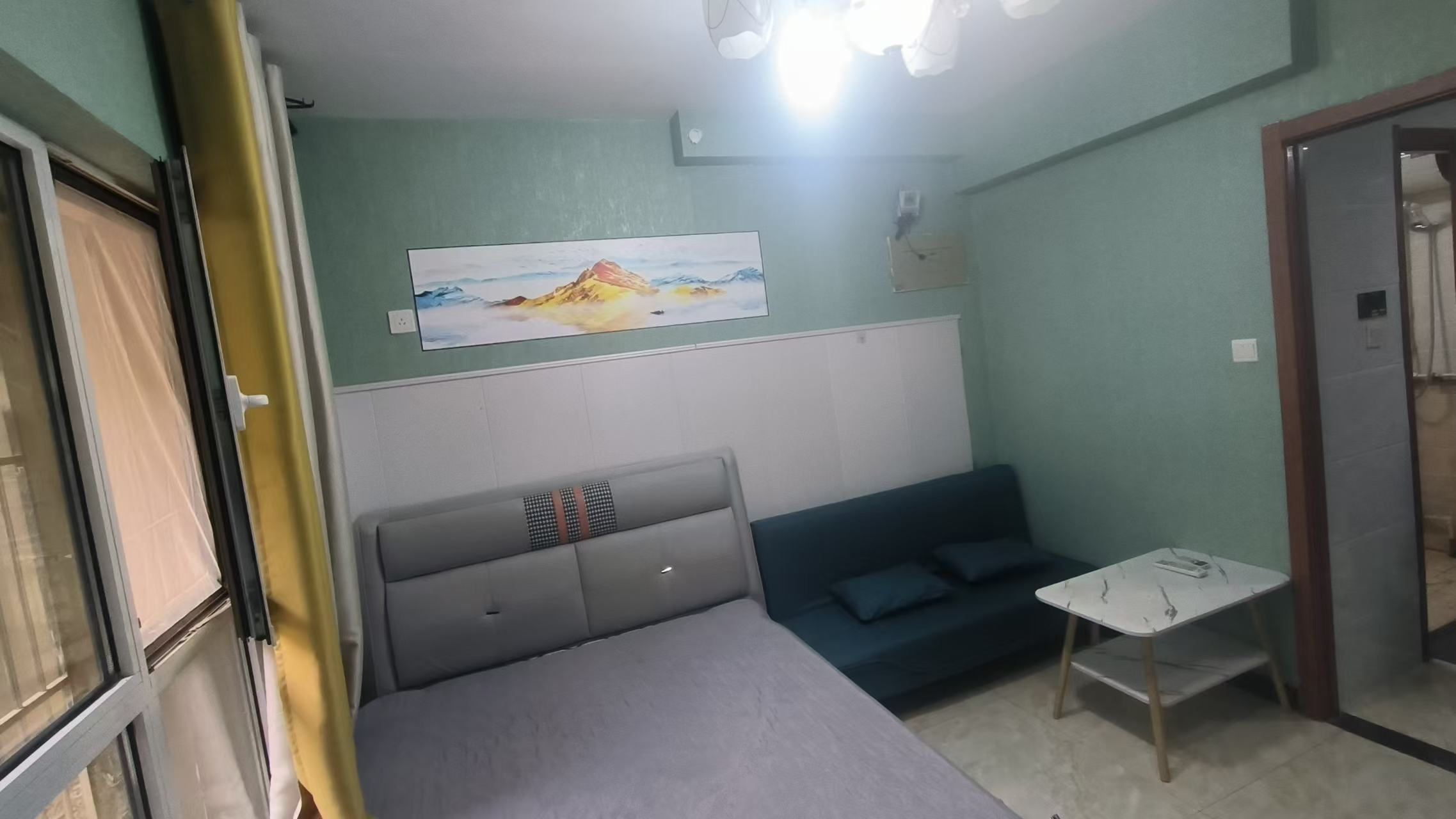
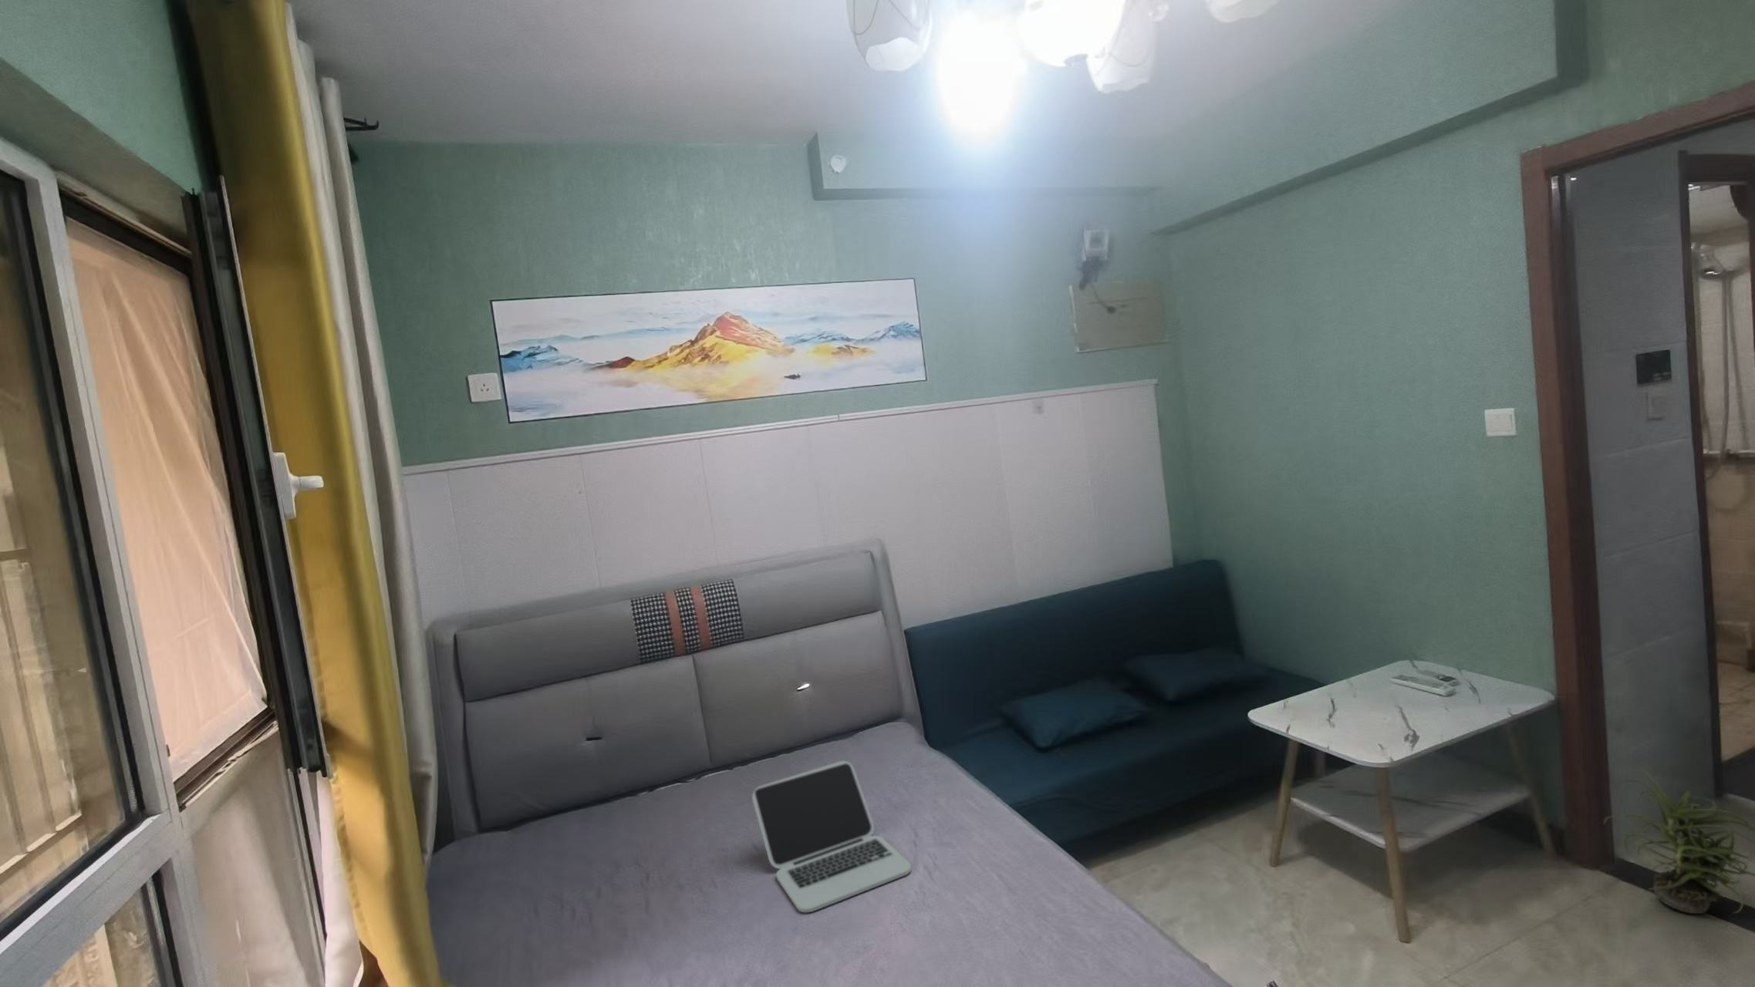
+ laptop (828, 828)
+ potted plant (1683, 840)
